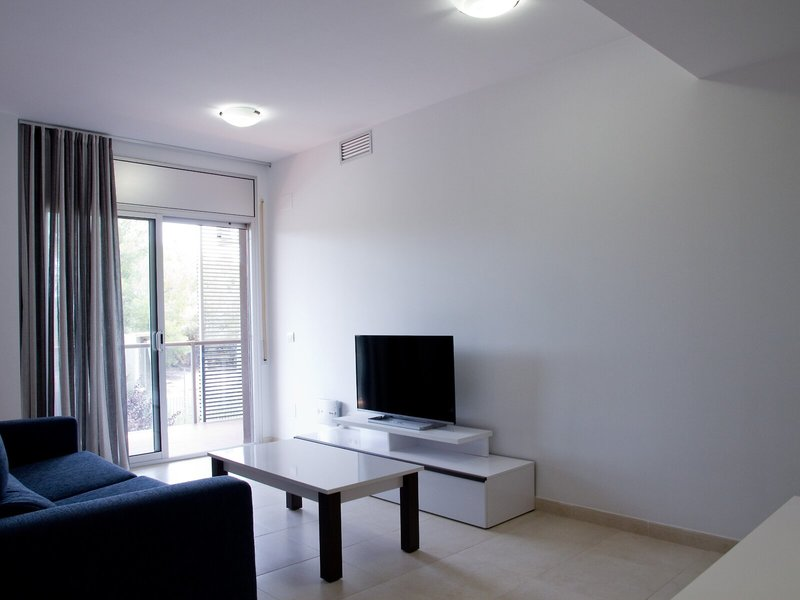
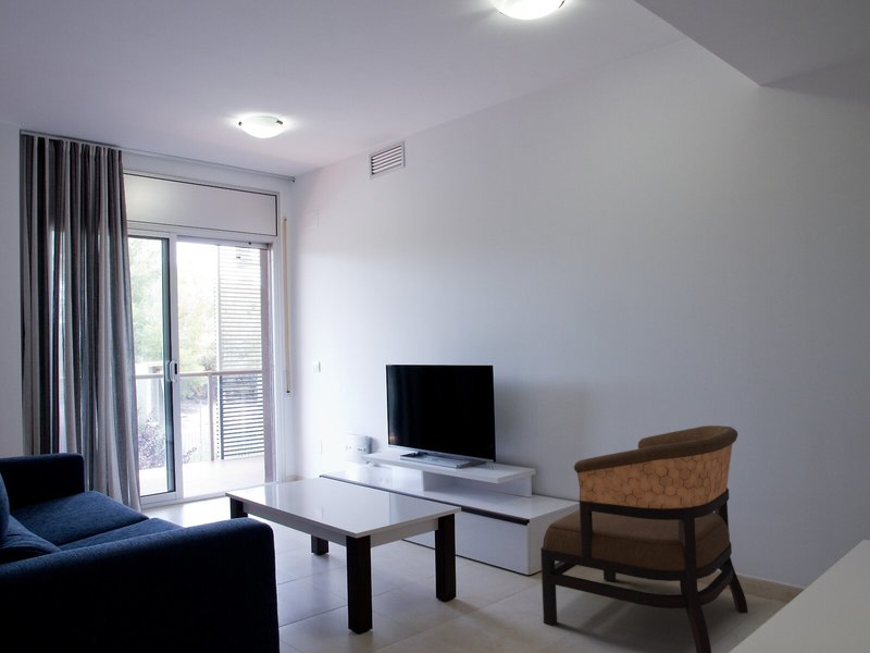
+ armchair (648, 521)
